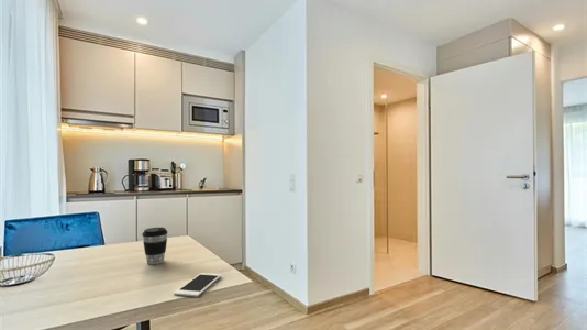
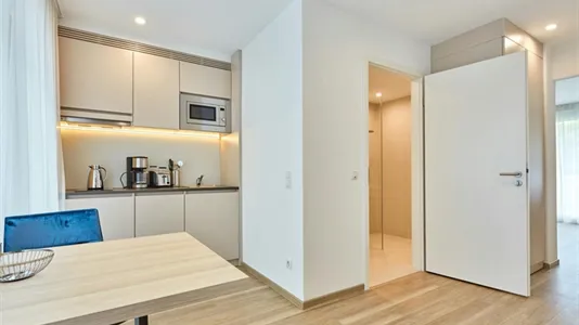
- coffee cup (155, 245)
- cell phone (199, 283)
